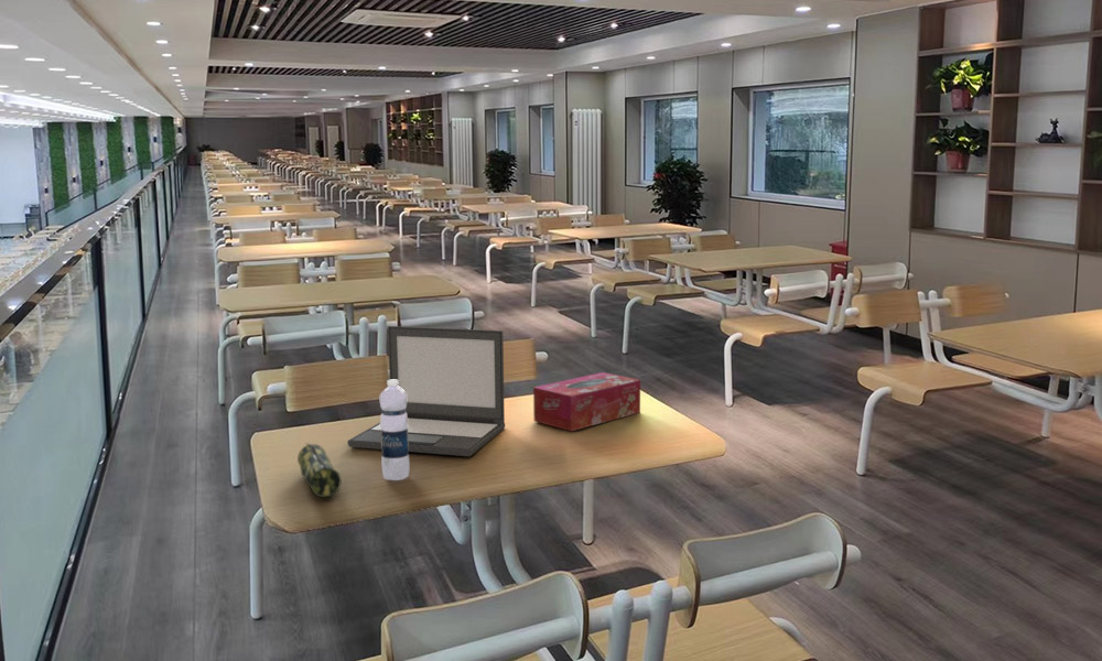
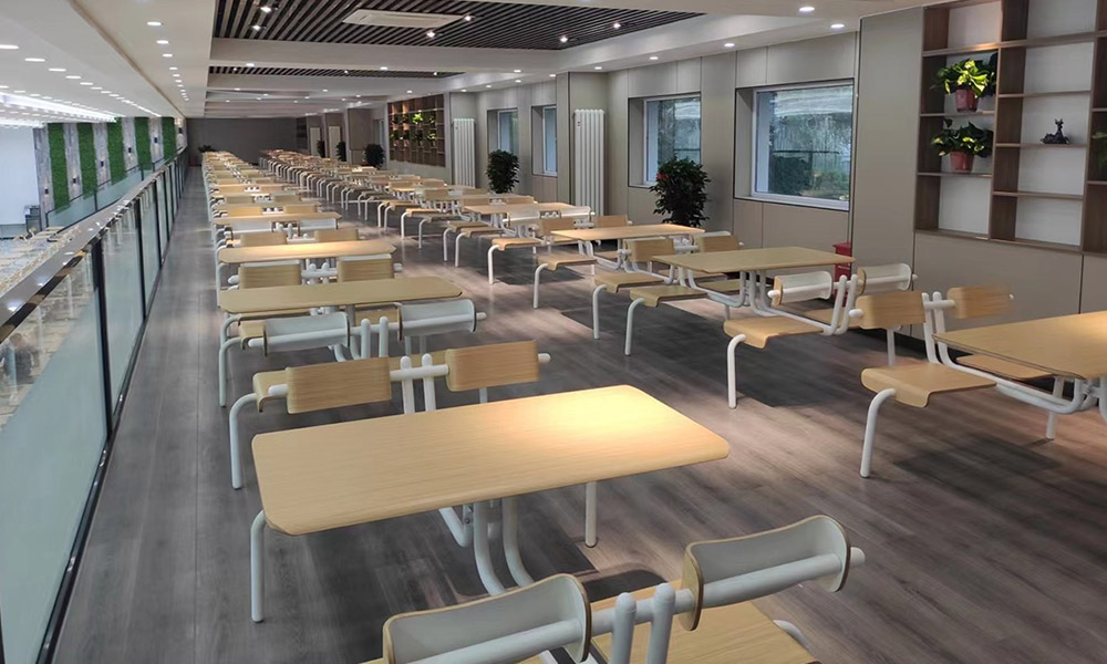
- laptop (428, 387)
- pencil case (317, 469)
- water bottle (393, 429)
- tissue box (587, 400)
